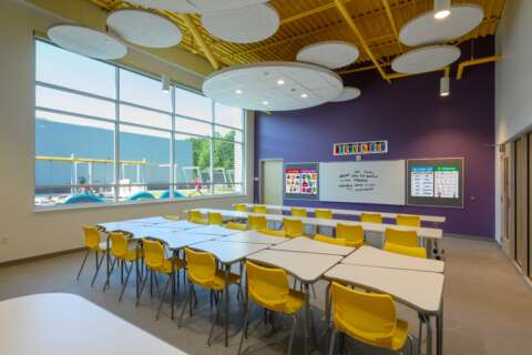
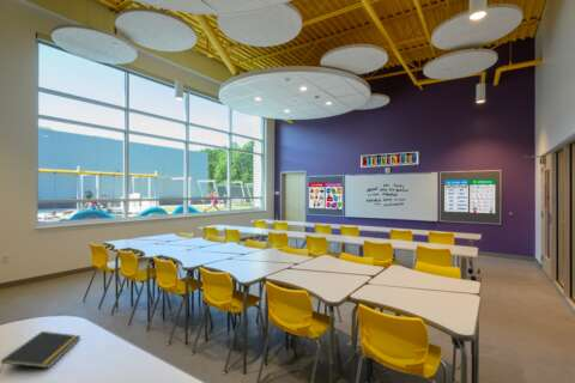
+ notepad (44, 347)
